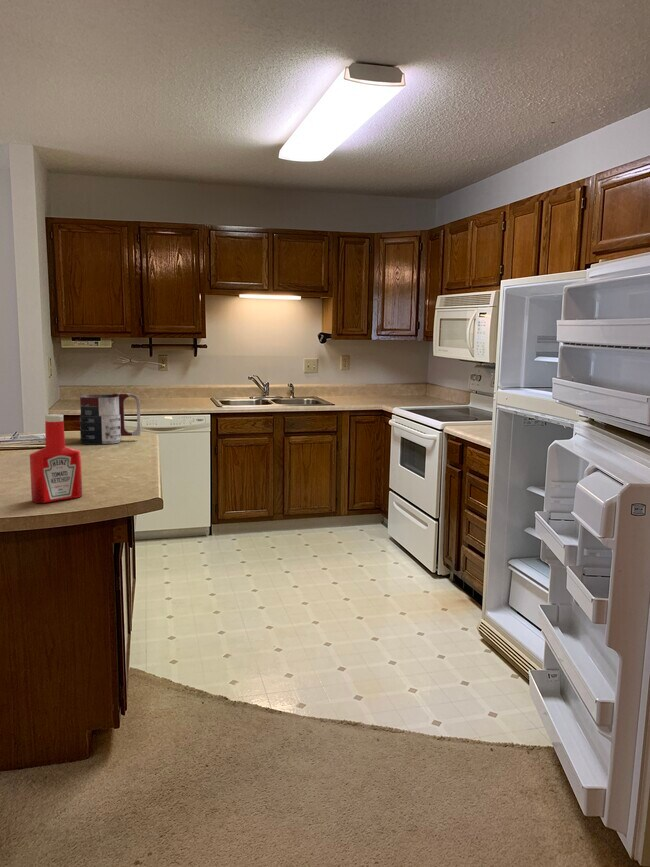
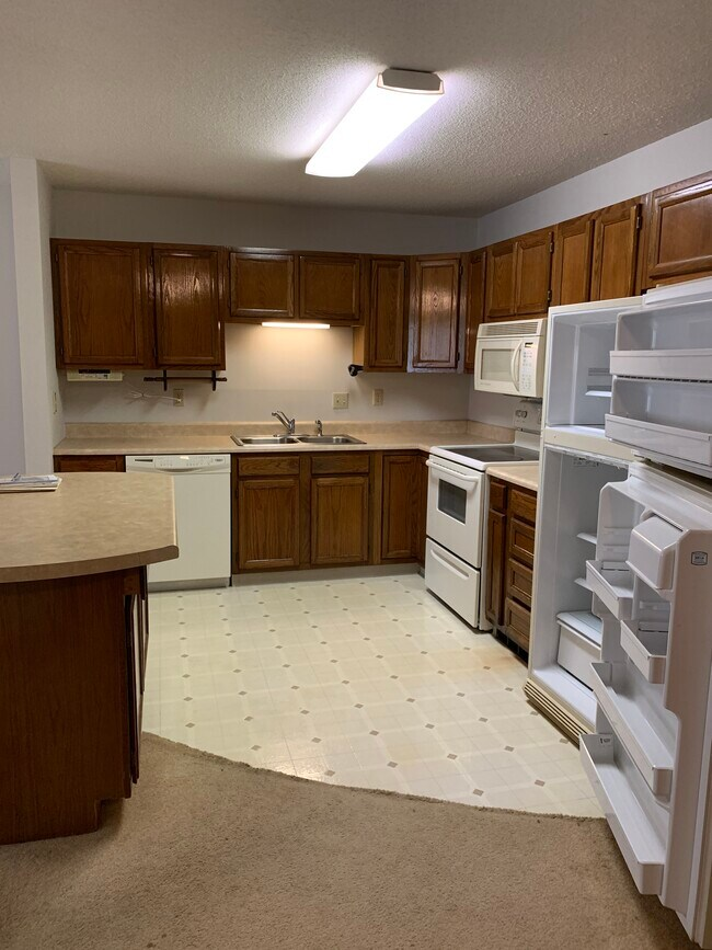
- mug (110, 417)
- soap bottle (55, 457)
